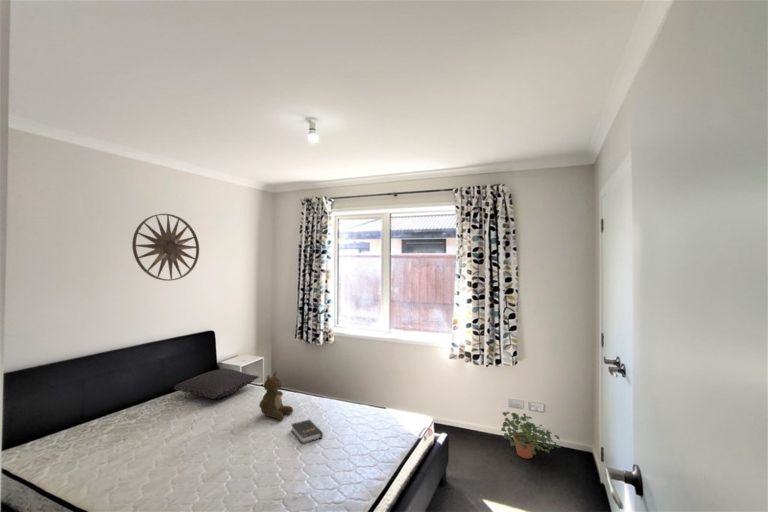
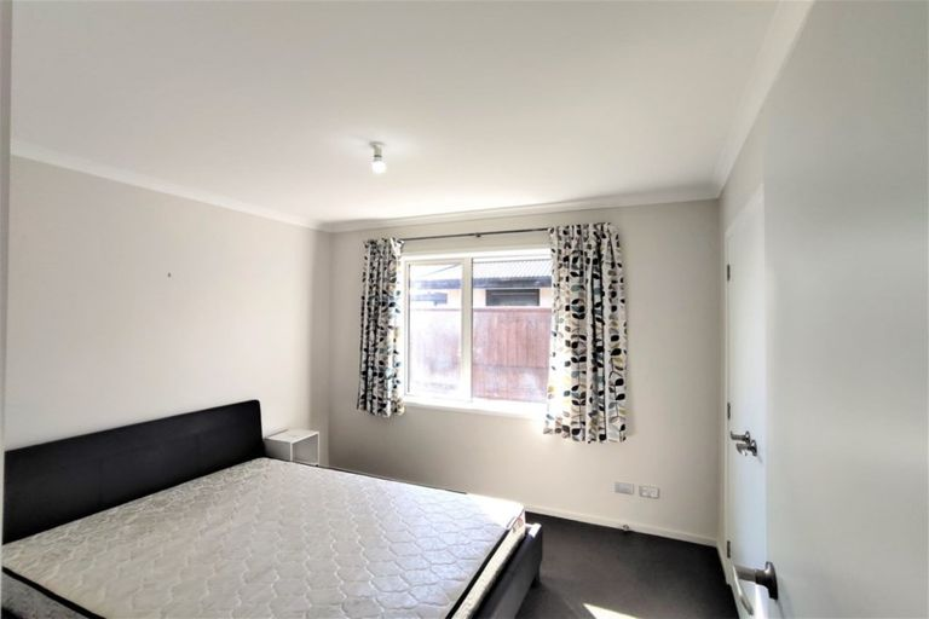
- potted plant (529, 438)
- hardback book (306, 431)
- pillow (217, 383)
- wall art (168, 247)
- teddy bear (276, 394)
